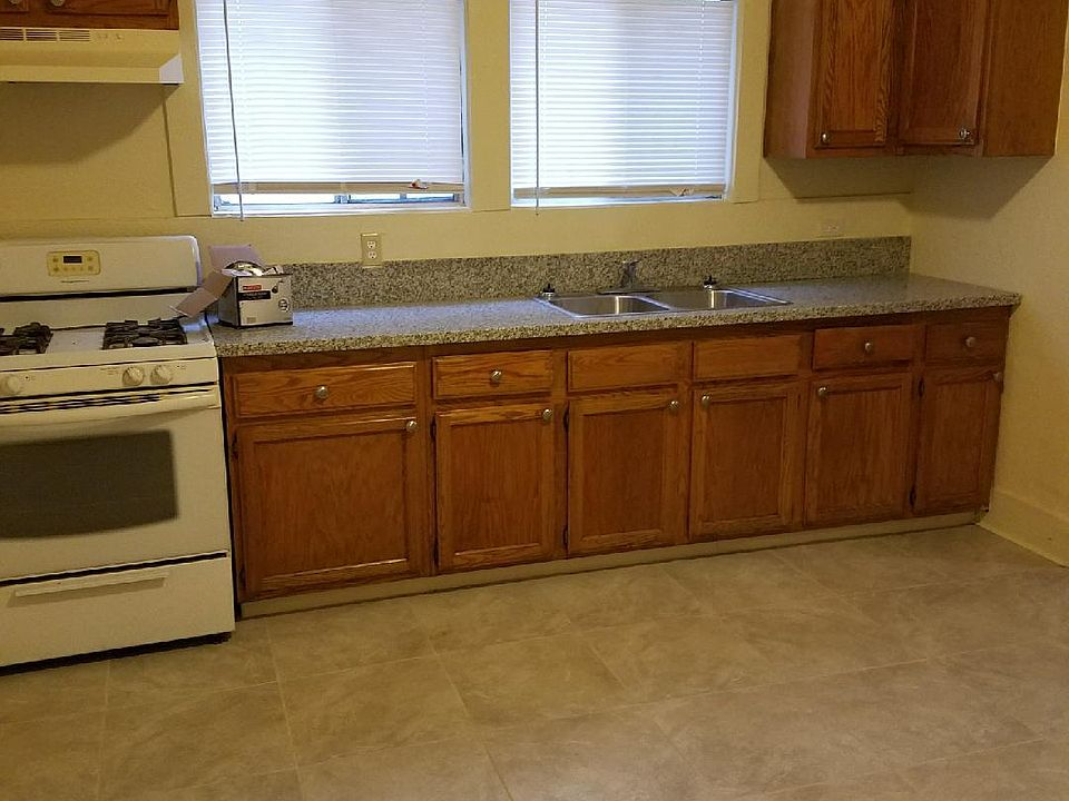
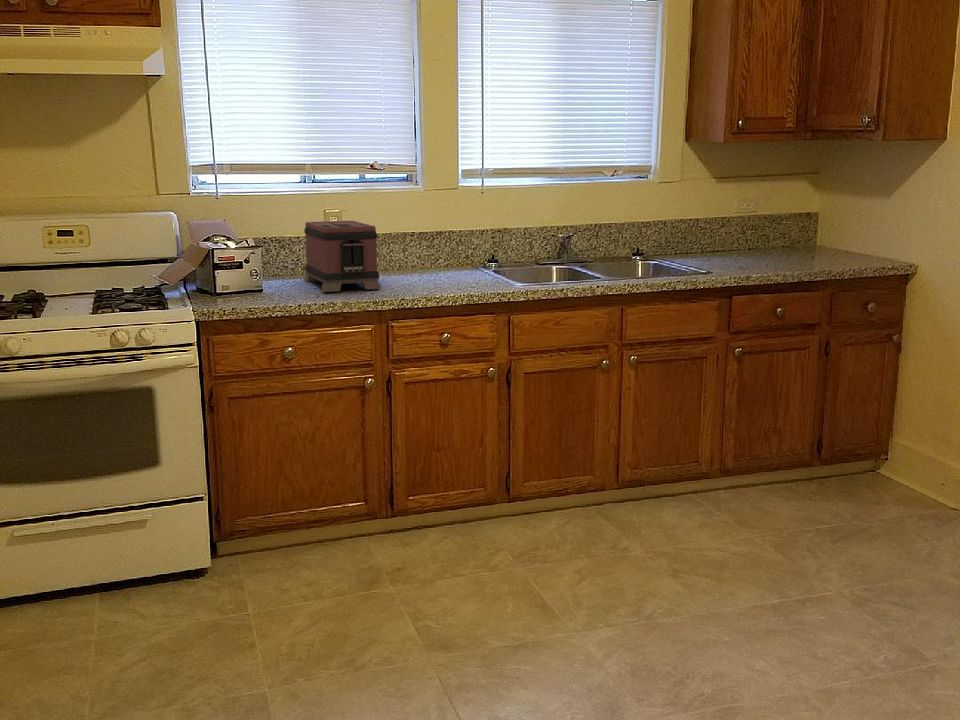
+ toaster (341, 254)
